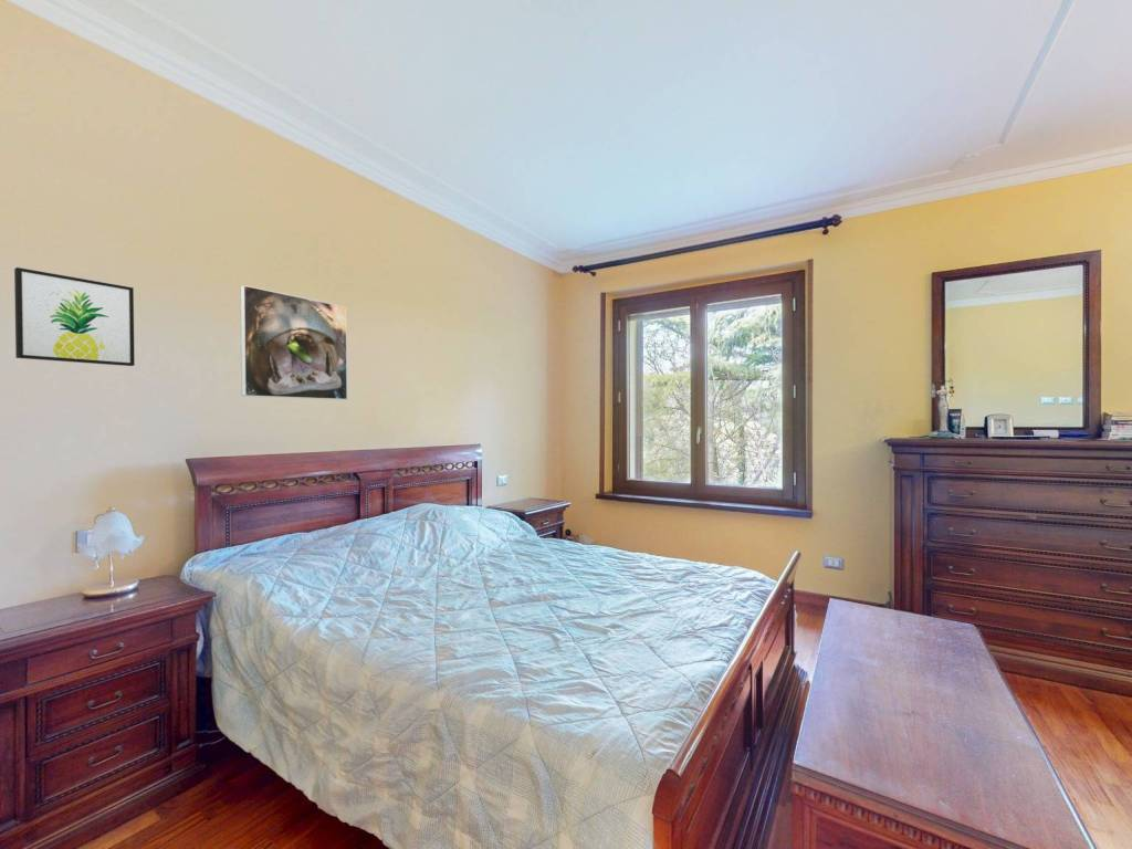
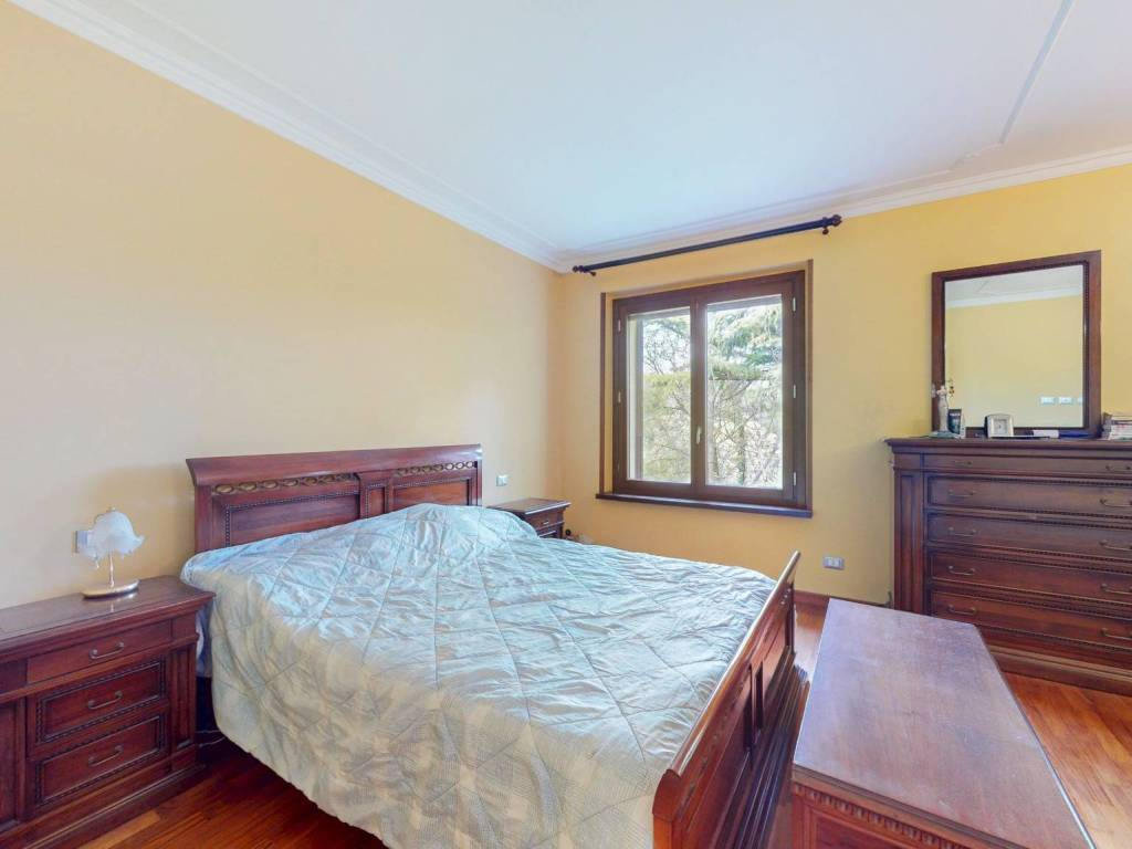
- wall art (78, 319)
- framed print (298, 347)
